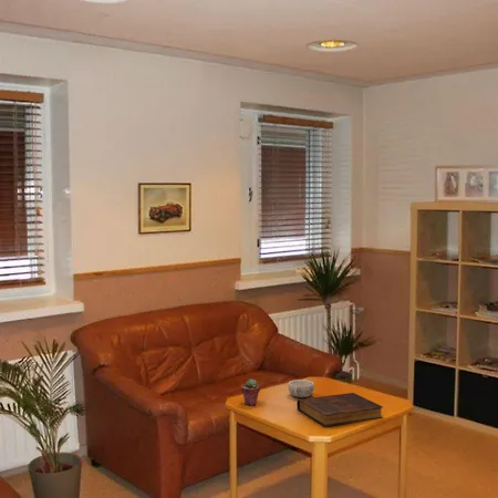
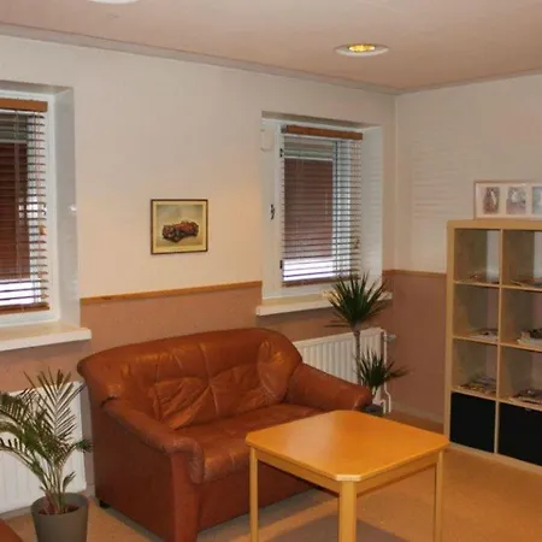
- book (339, 407)
- potted succulent (250, 391)
- decorative bowl (300, 390)
